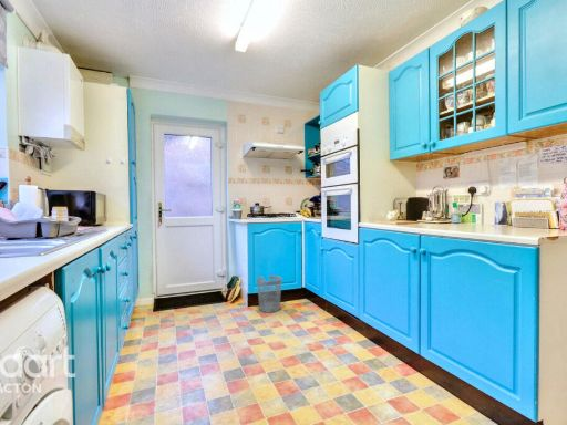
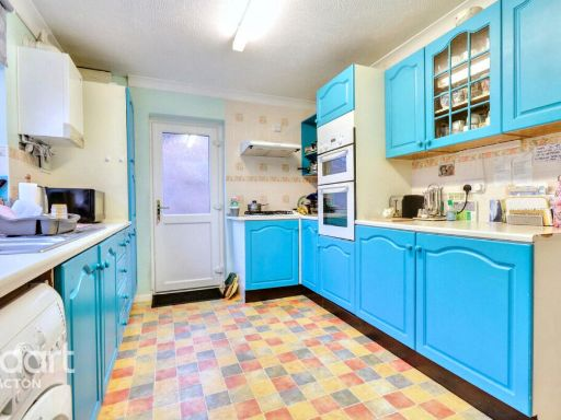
- wastebasket (269, 294)
